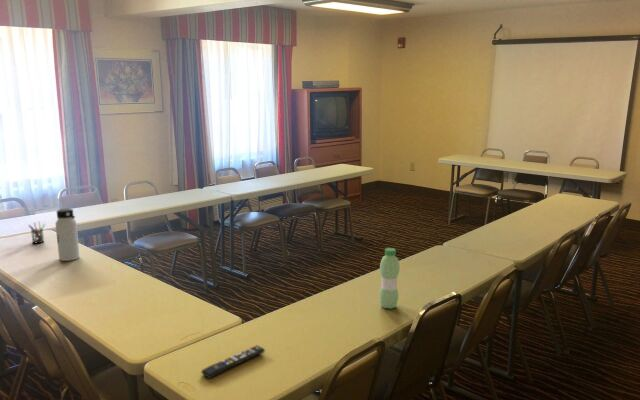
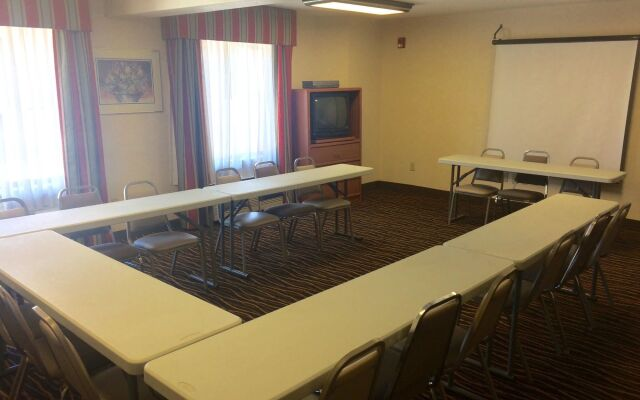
- water bottle (67, 234)
- pen holder (38, 231)
- remote control (234, 360)
- water bottle (389, 278)
